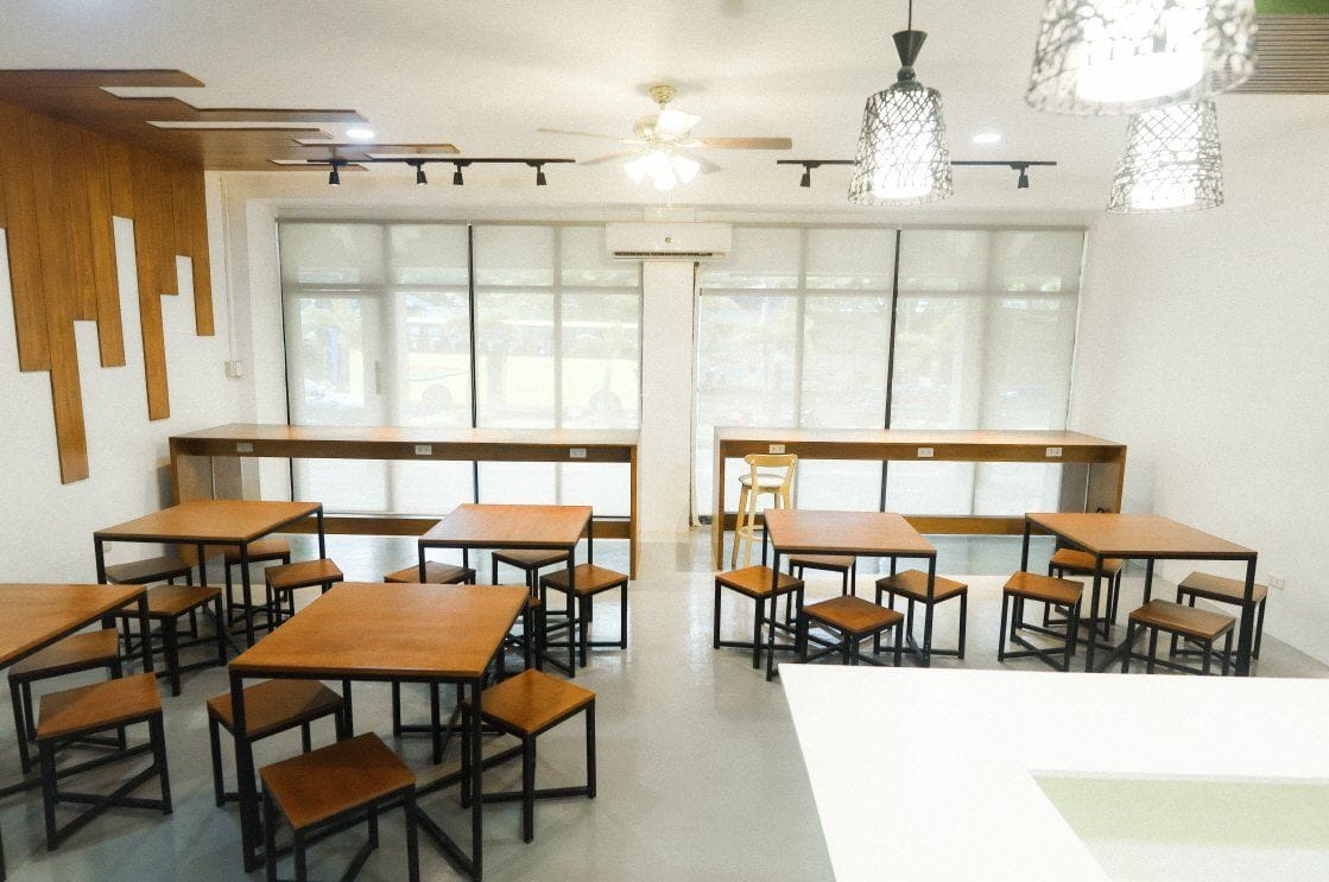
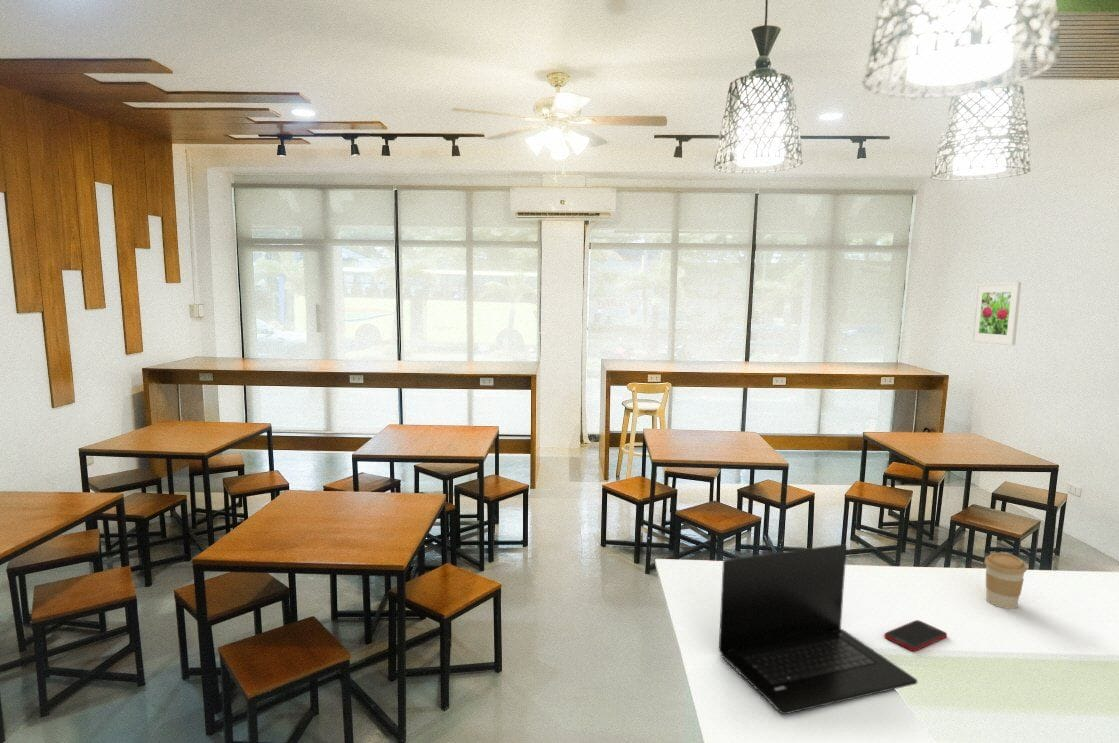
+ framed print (995, 313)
+ coffee cup (1003, 580)
+ cell phone (915, 635)
+ laptop (817, 620)
